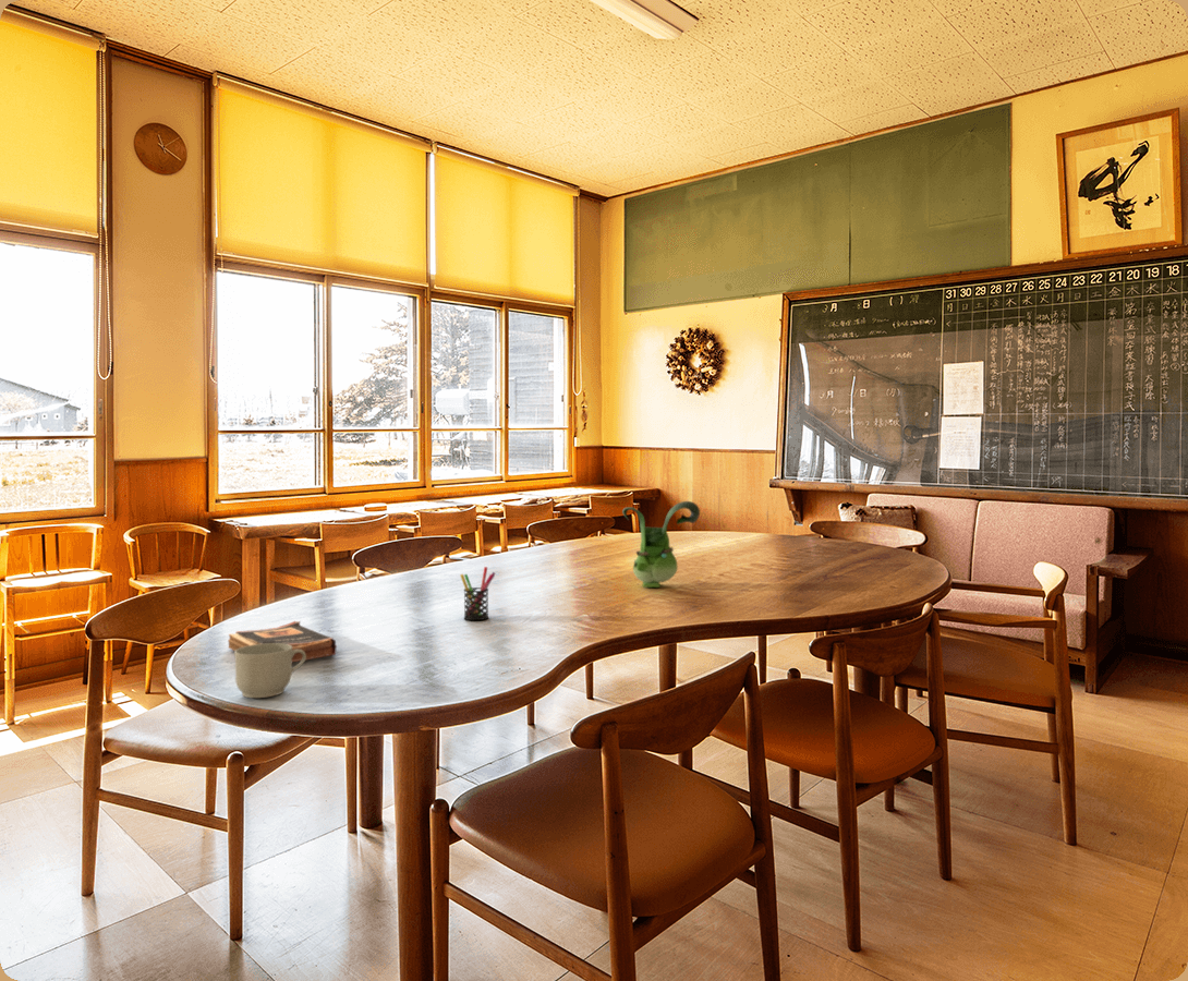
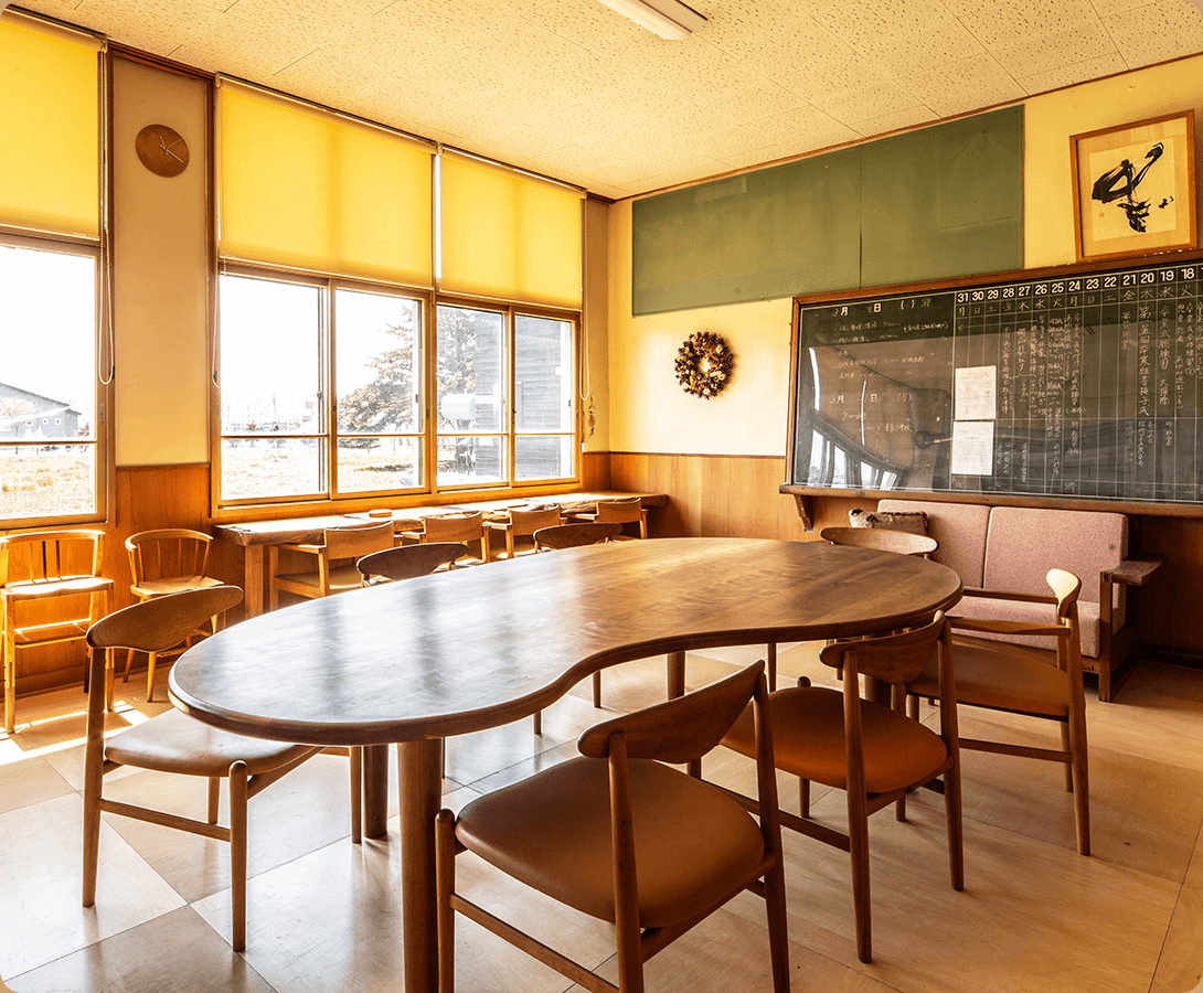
- book (281, 641)
- toy figurine (660, 543)
- mug (271, 669)
- pen holder (475, 592)
